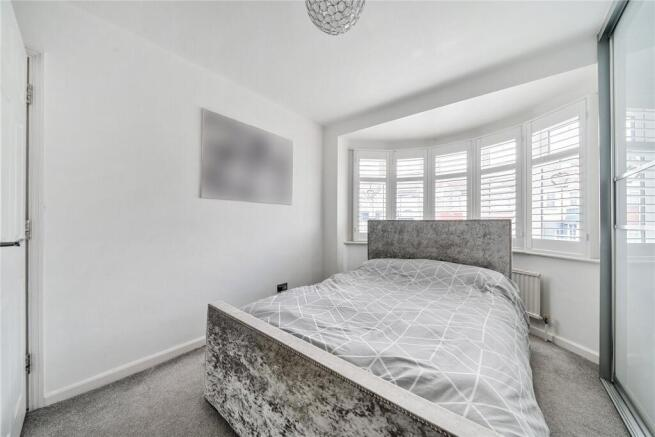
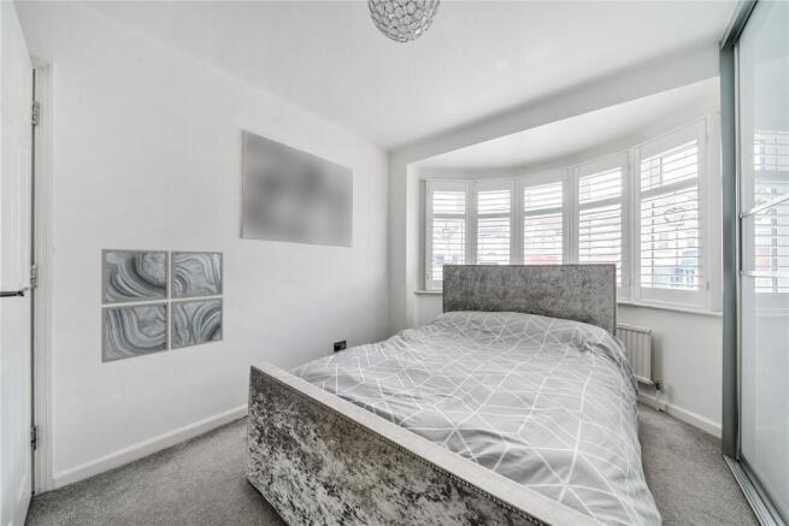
+ wall art (171, 301)
